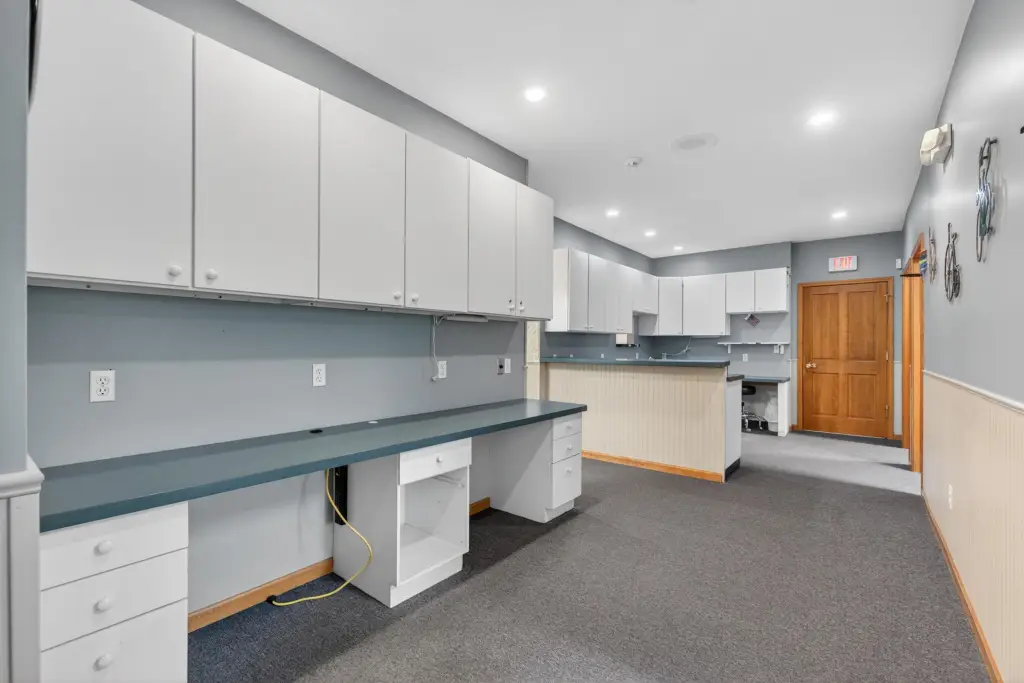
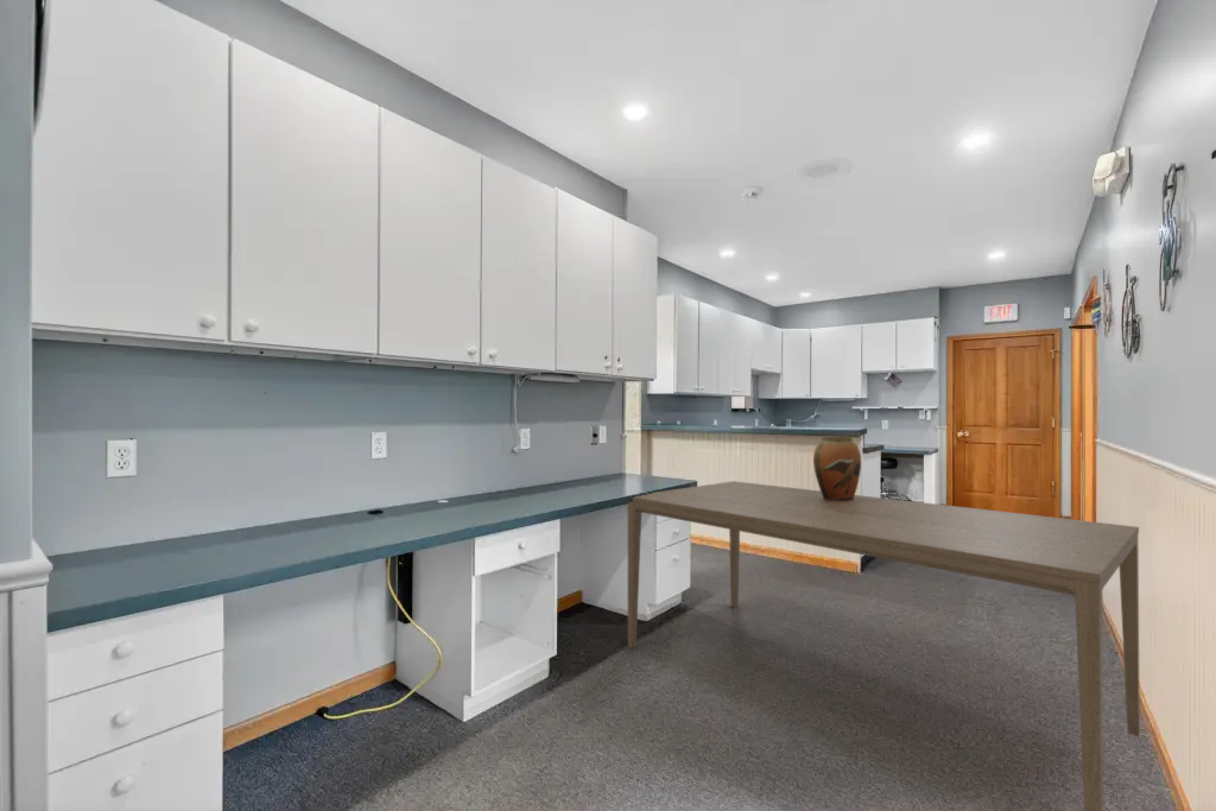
+ dining table (853, 552)
+ vase (837, 467)
